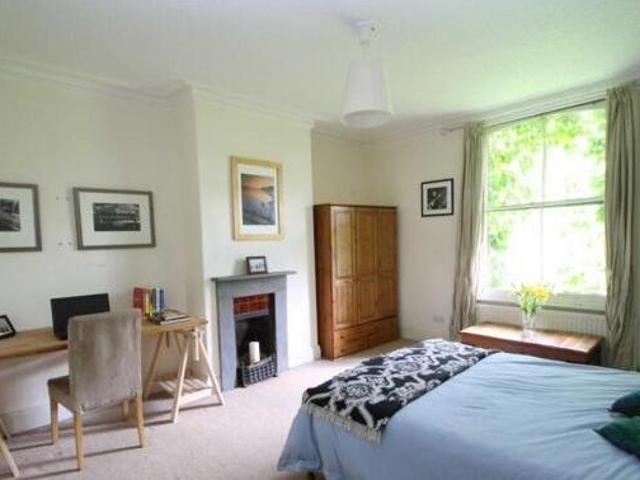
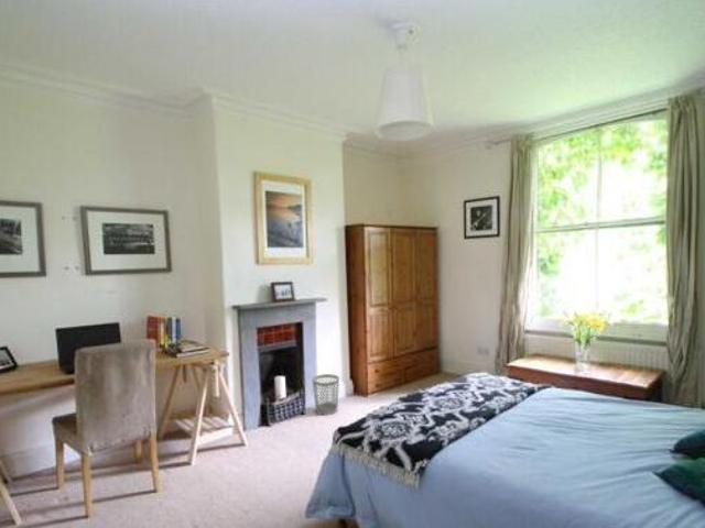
+ wastebasket (326, 394)
